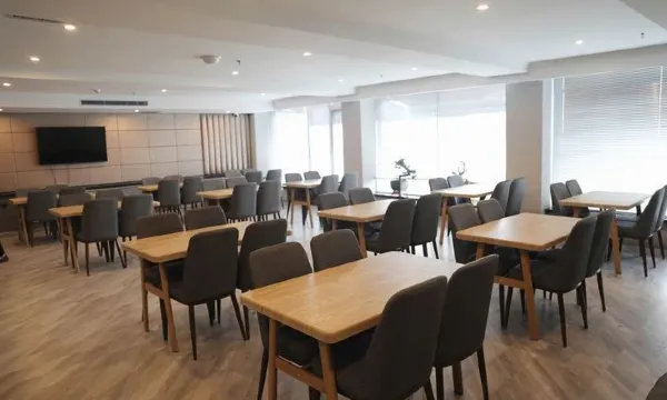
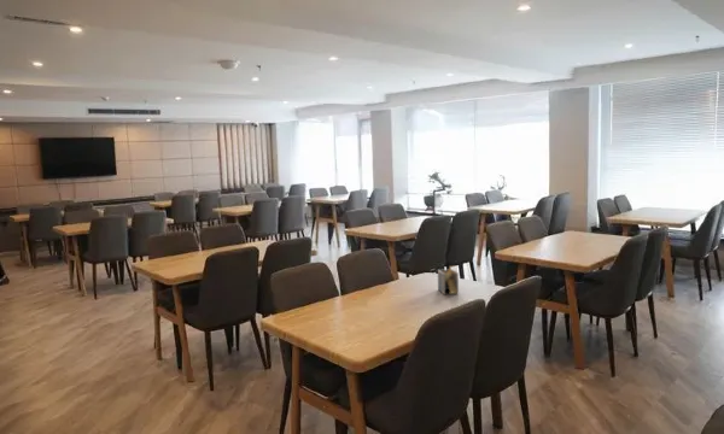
+ napkin holder (448, 277)
